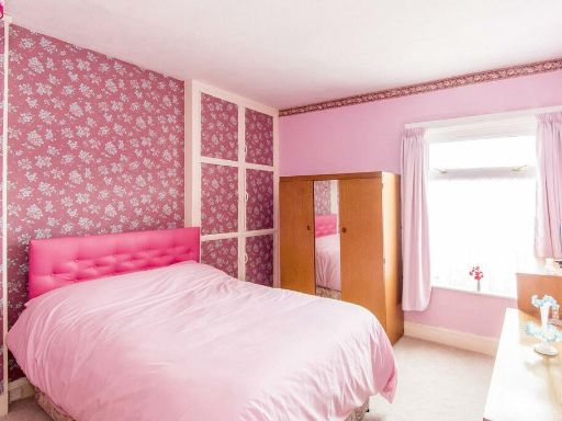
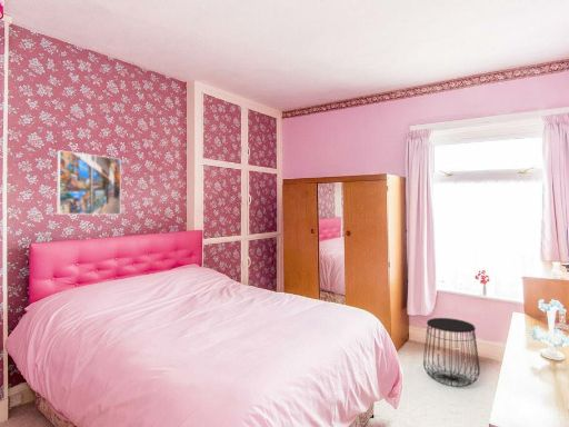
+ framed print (91, 185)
+ side table (449, 350)
